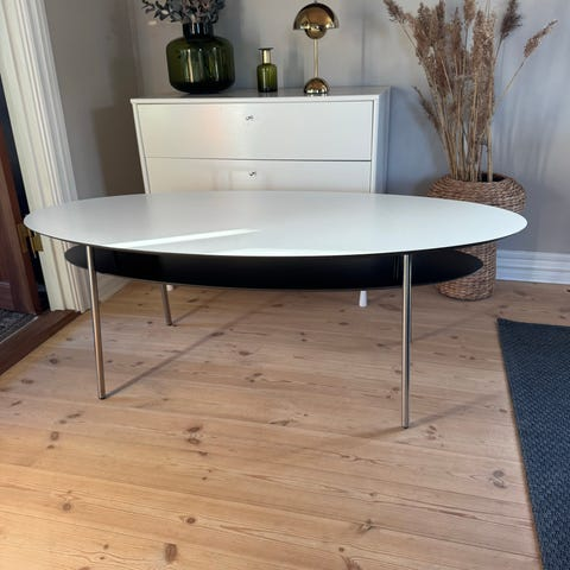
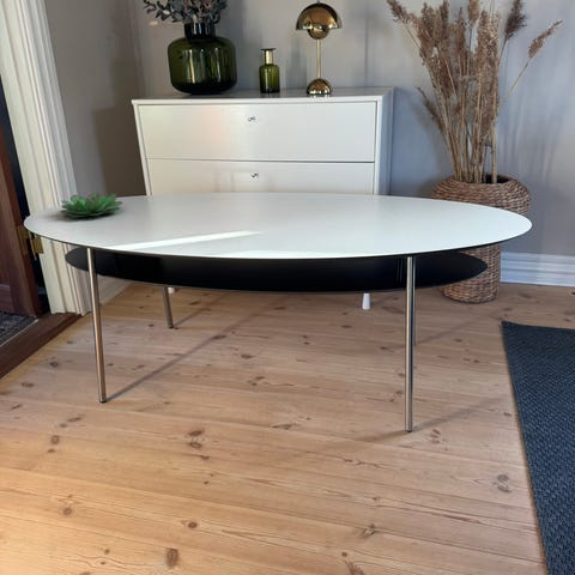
+ succulent plant (91, 204)
